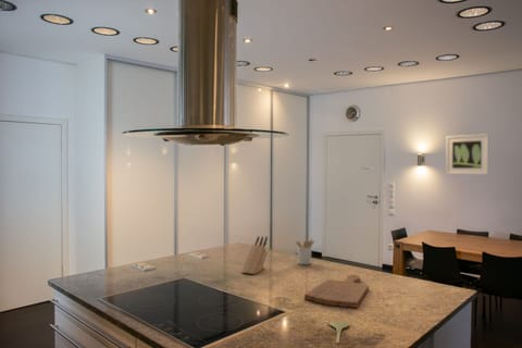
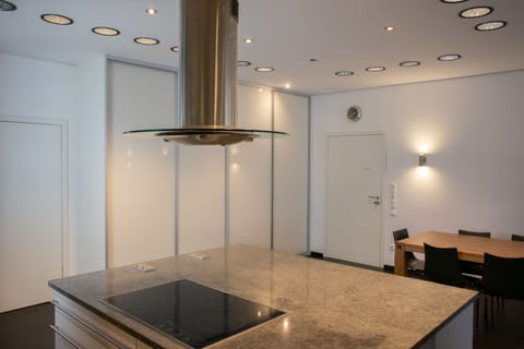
- utensil holder (306, 250)
- knife block (256, 253)
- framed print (467, 154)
- spoon (338, 330)
- cutting board (340, 290)
